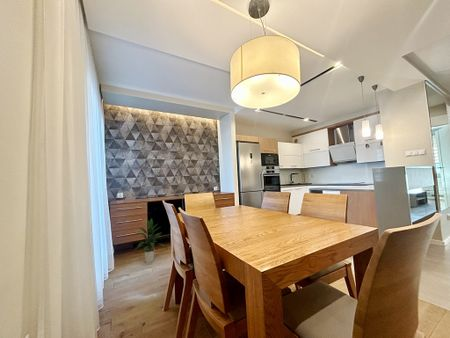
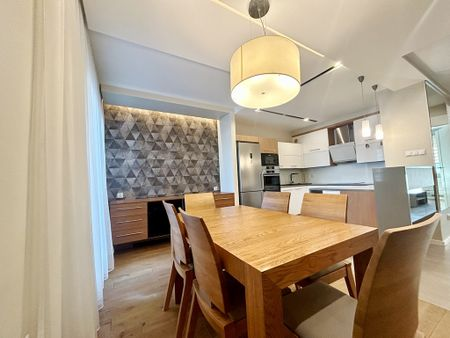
- indoor plant (150, 240)
